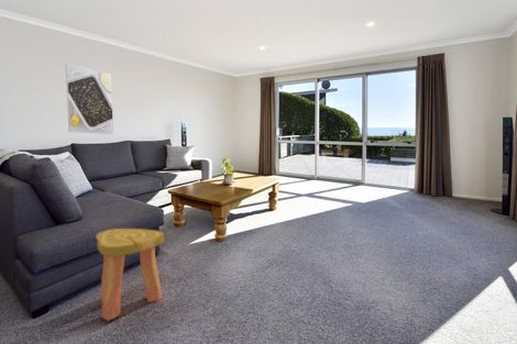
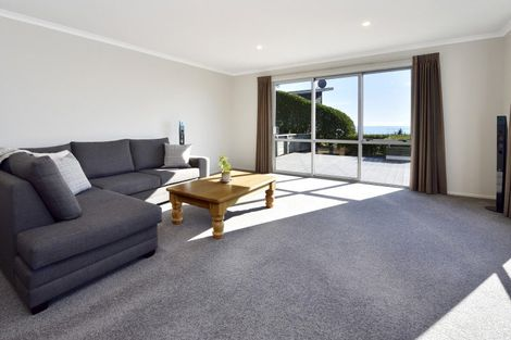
- stool (122, 269)
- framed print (90, 101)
